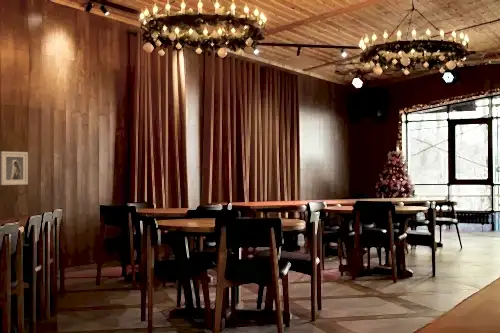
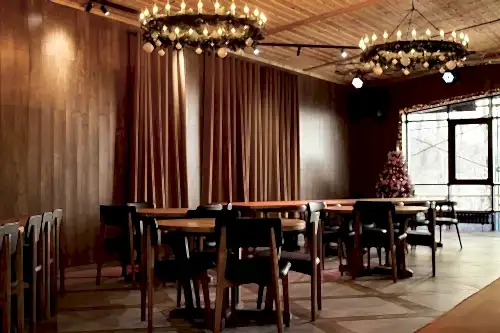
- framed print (14, 168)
